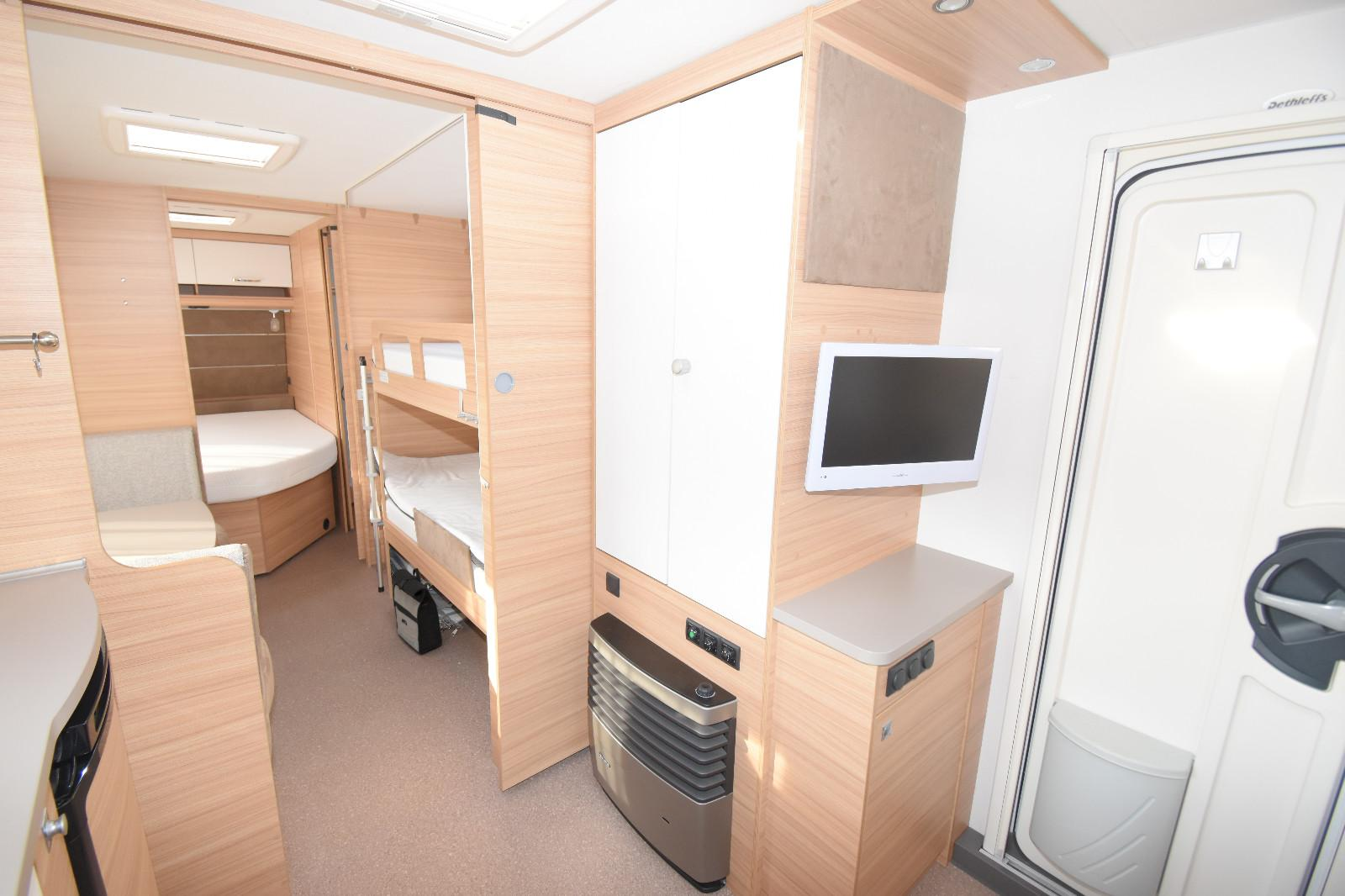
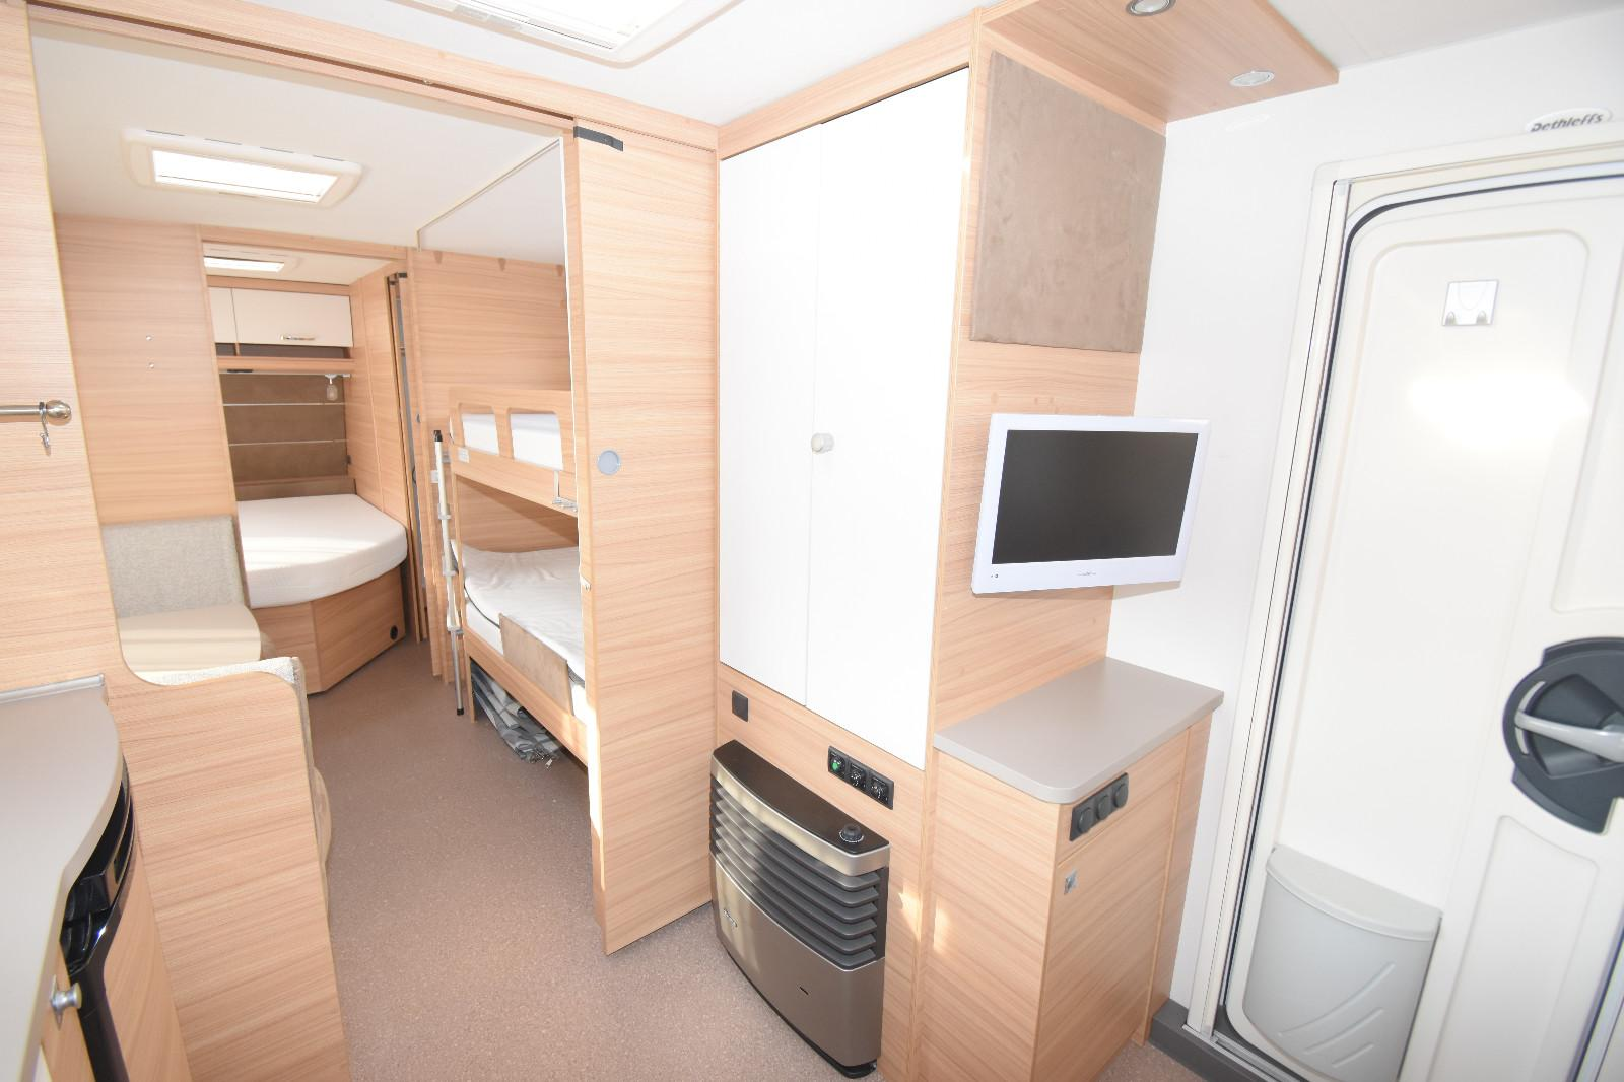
- backpack (415, 605)
